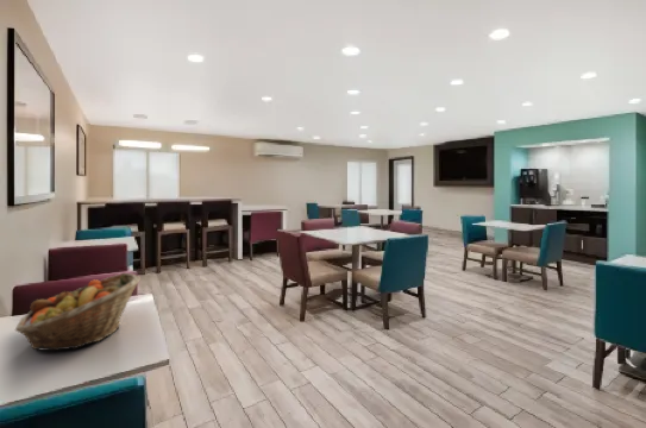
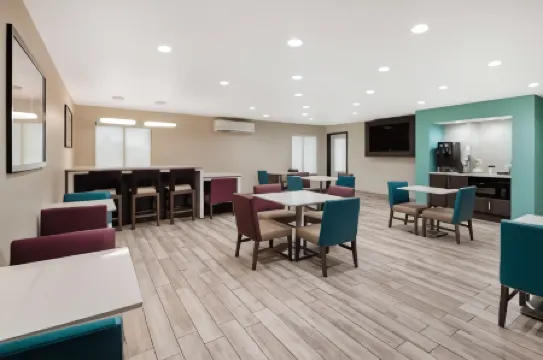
- fruit basket (83, 307)
